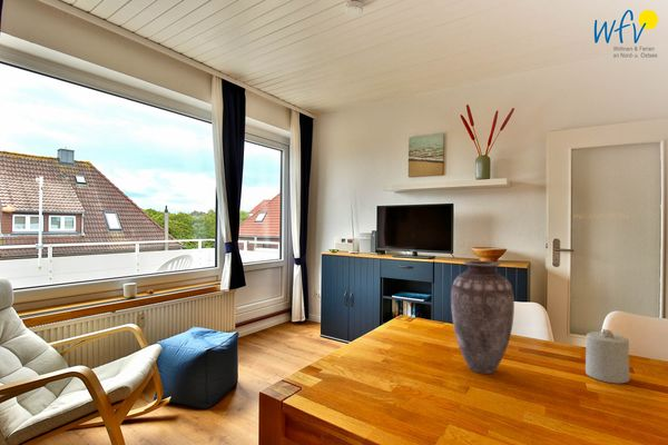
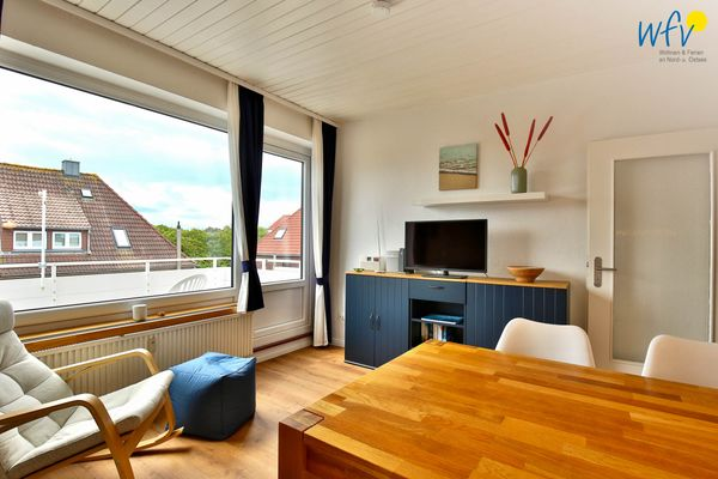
- vase (481, 315)
- candle (607, 352)
